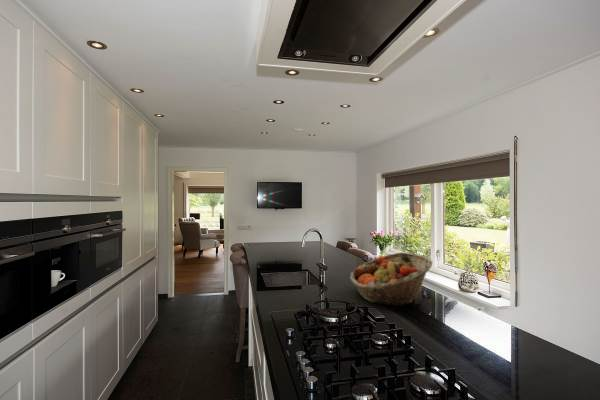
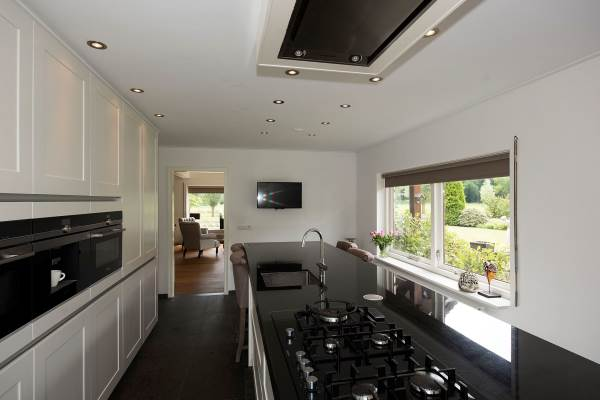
- fruit basket (389, 275)
